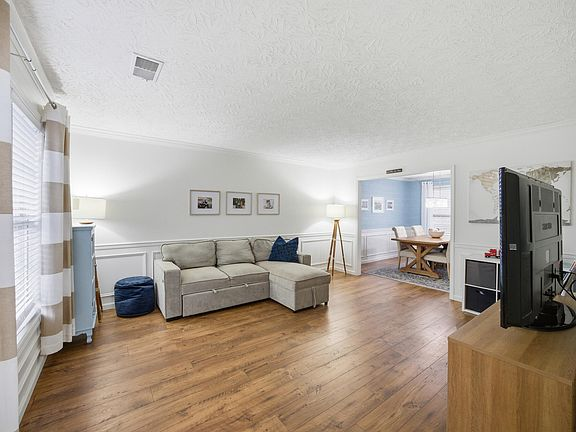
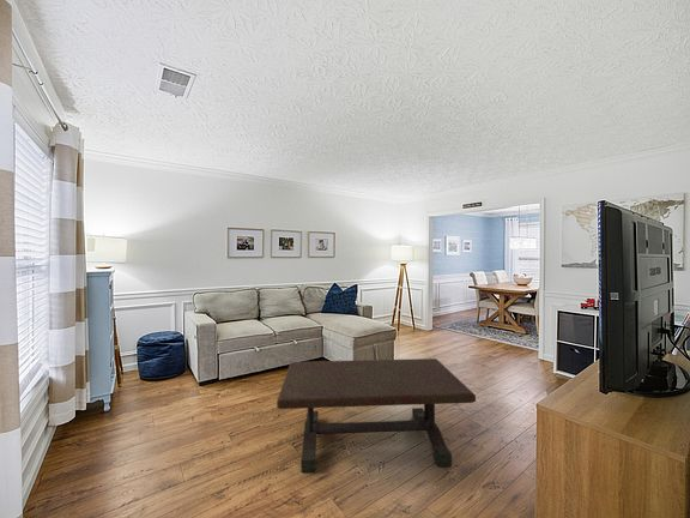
+ coffee table (370, 405)
